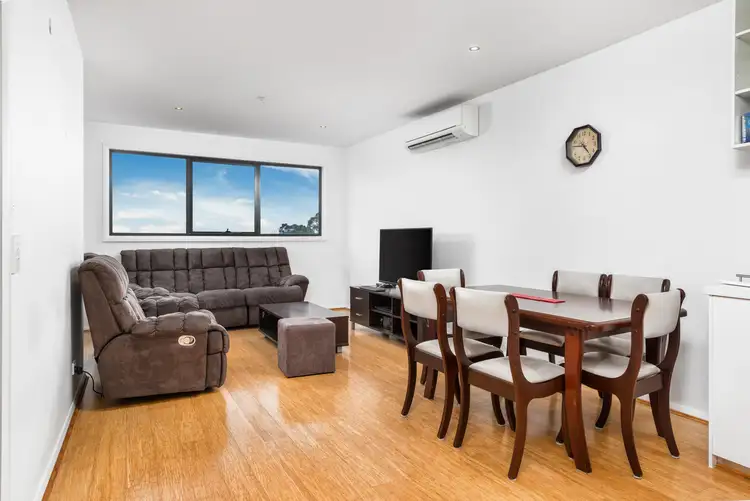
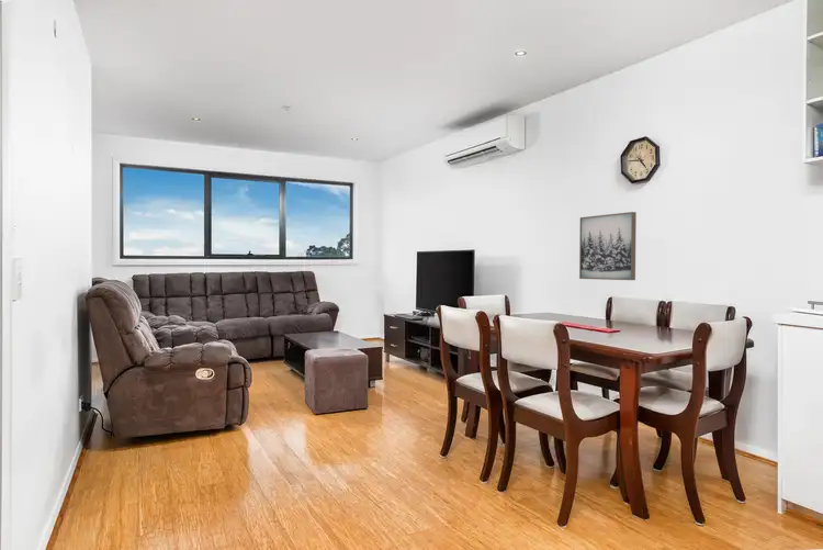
+ wall art (606, 247)
